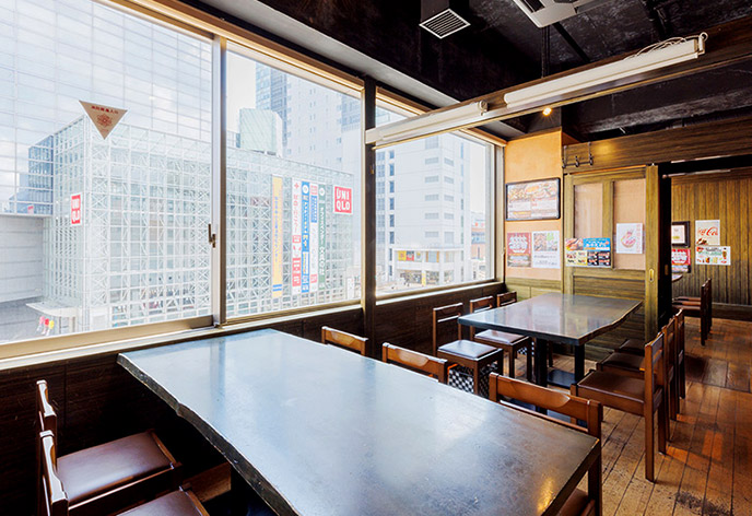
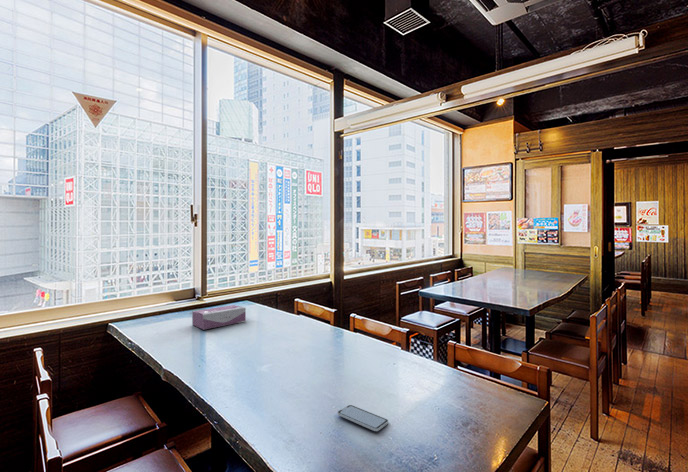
+ tissue box (219, 316)
+ smartphone (362, 417)
